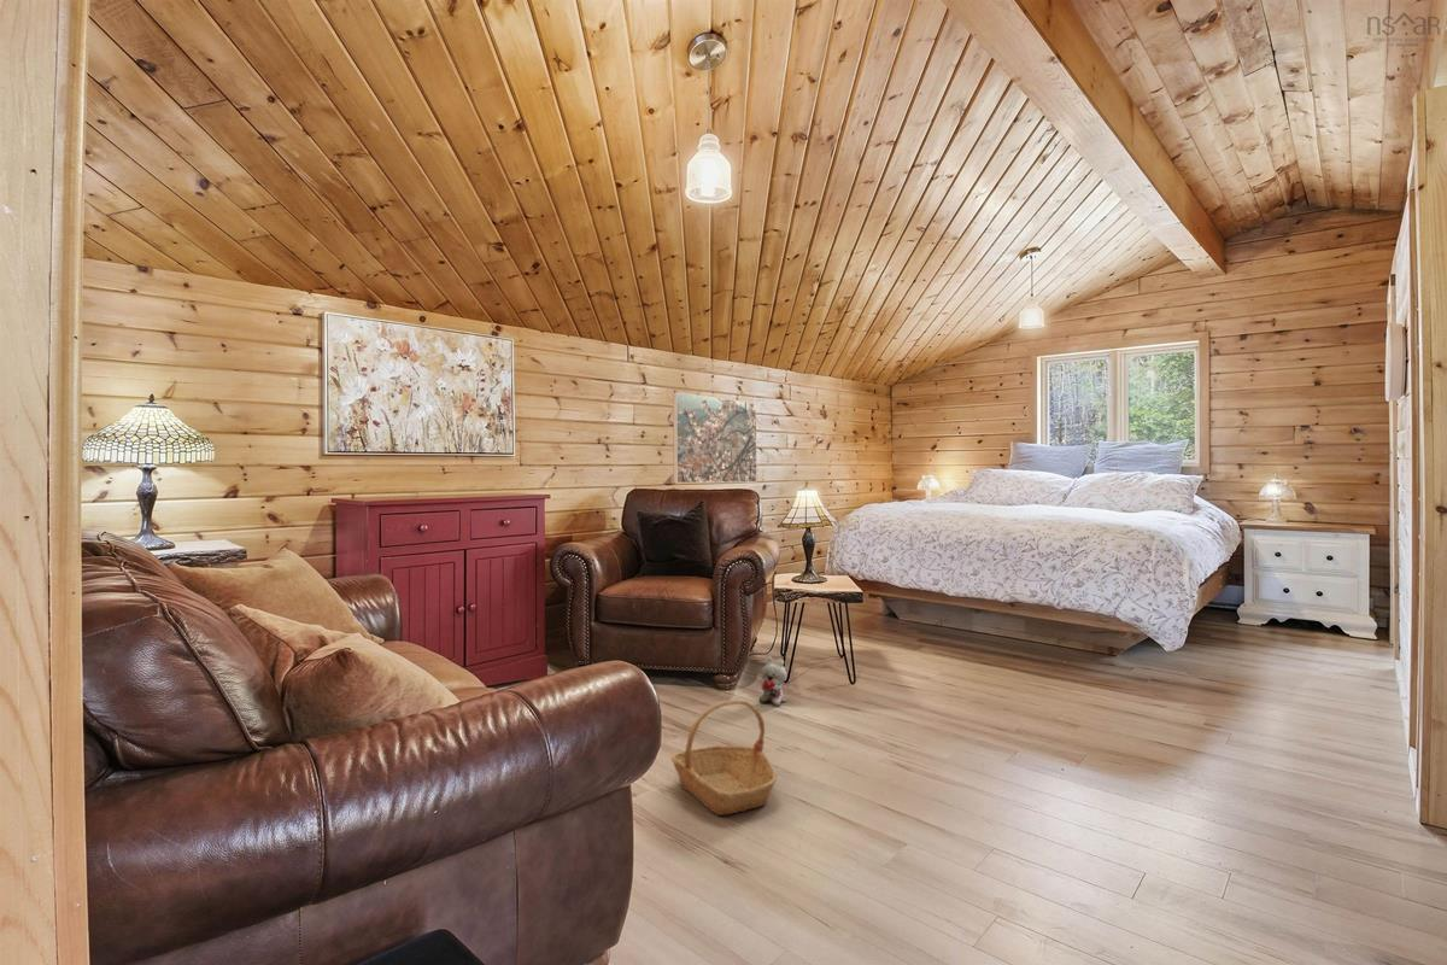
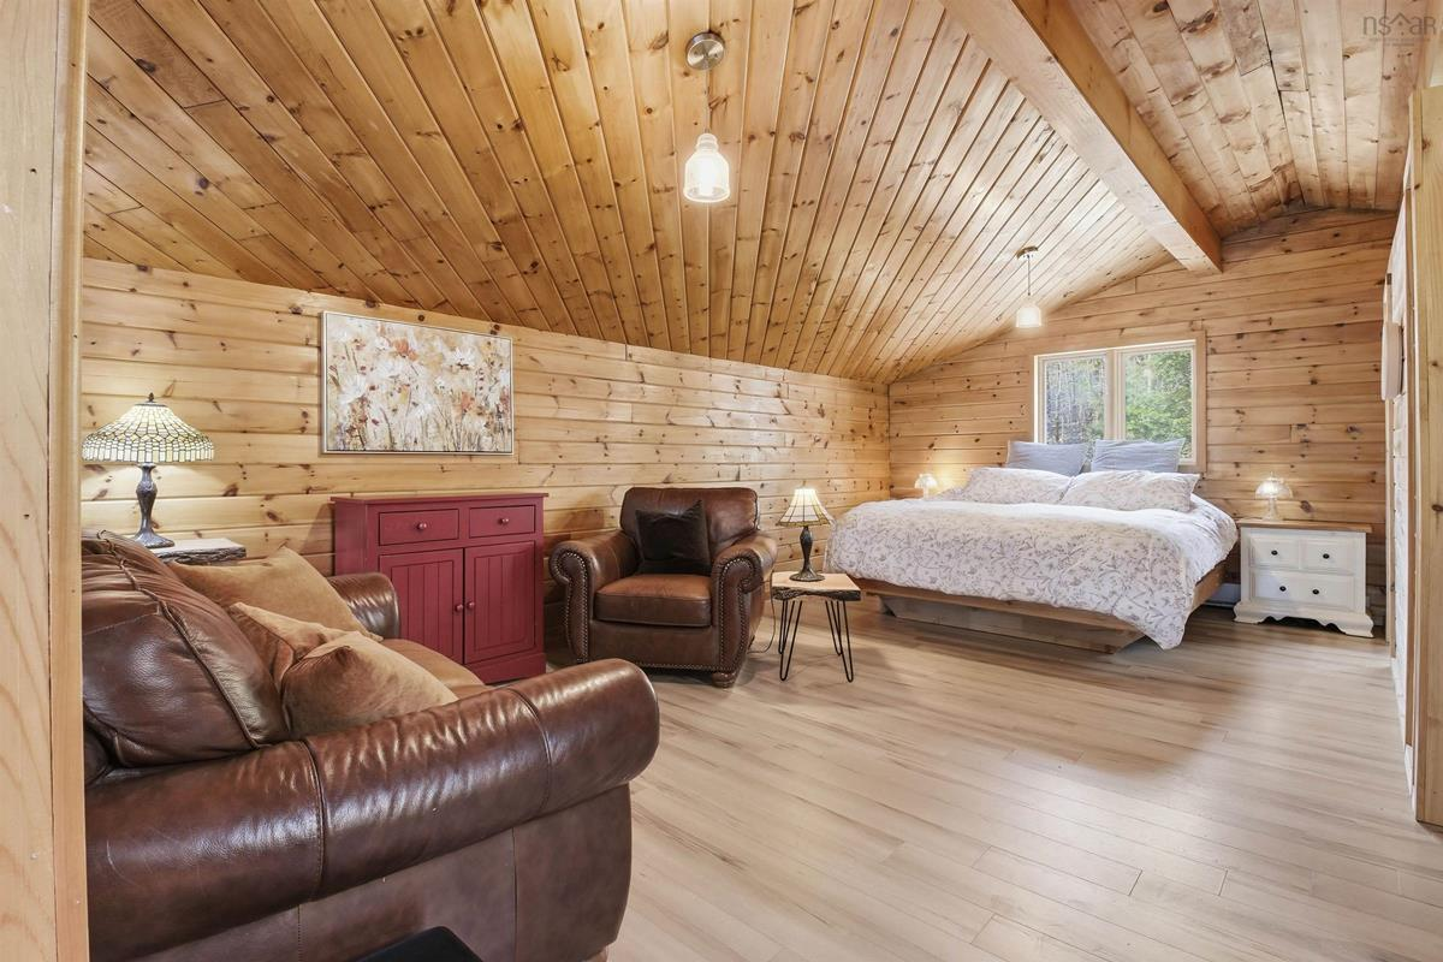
- plush toy (773, 679)
- basket (722, 745)
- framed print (717, 440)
